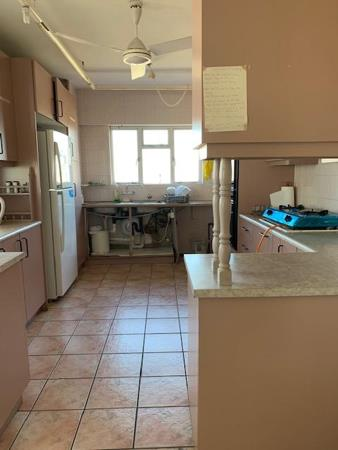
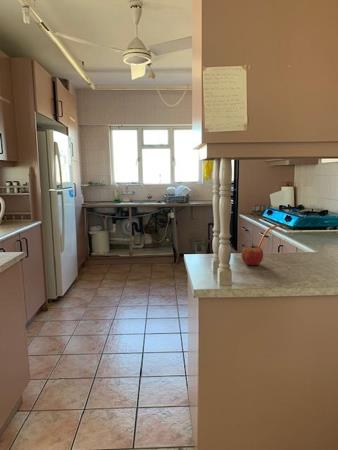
+ apple (252, 254)
